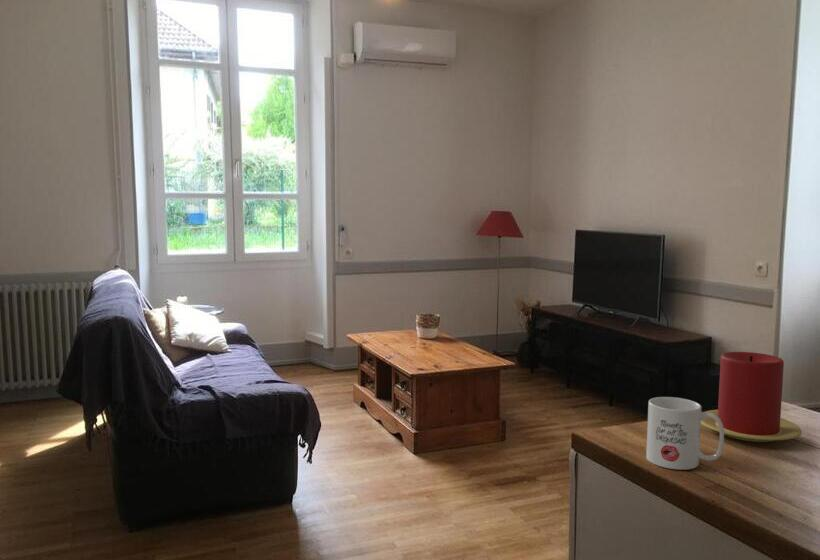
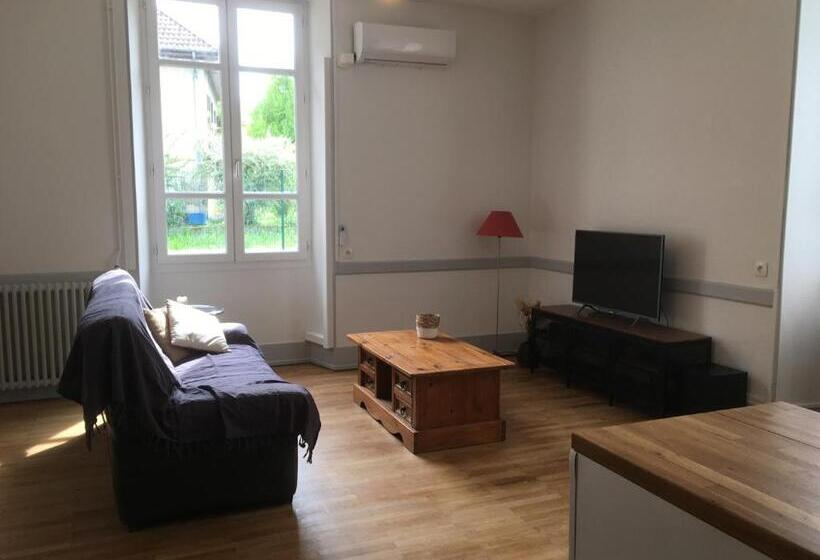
- candle (749, 394)
- mug (684, 433)
